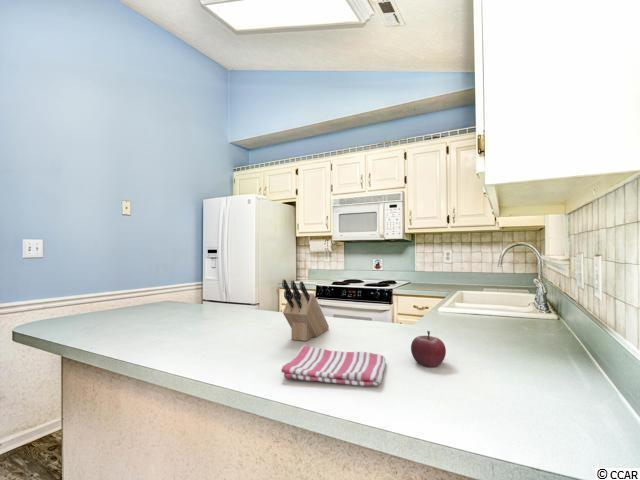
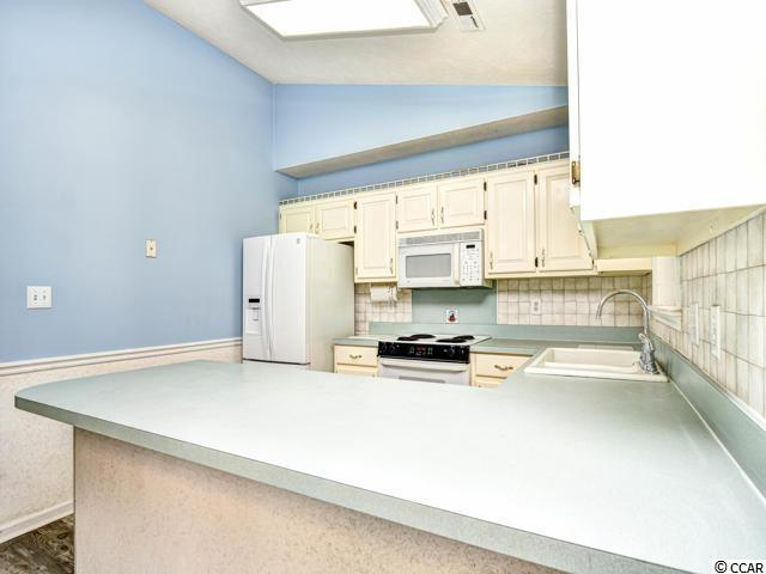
- knife block (305, 306)
- dish towel (336, 363)
- fruit (428, 347)
